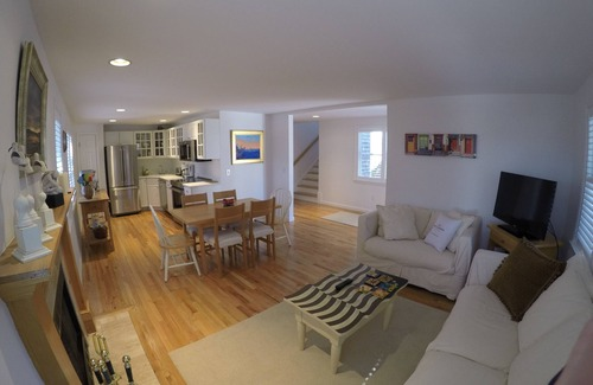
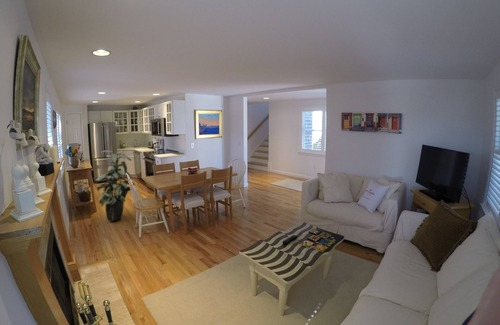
+ indoor plant (113, 185)
